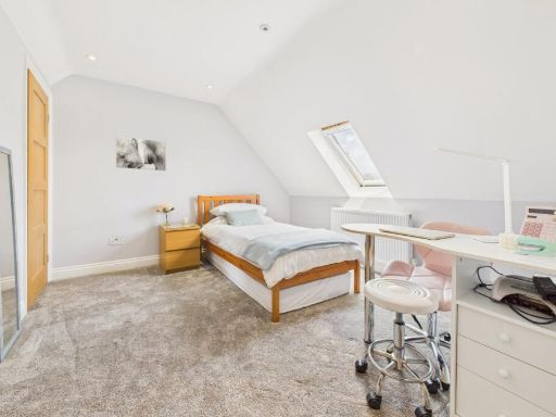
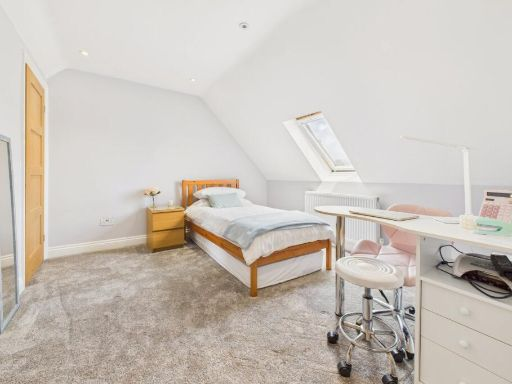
- wall art (141, 154)
